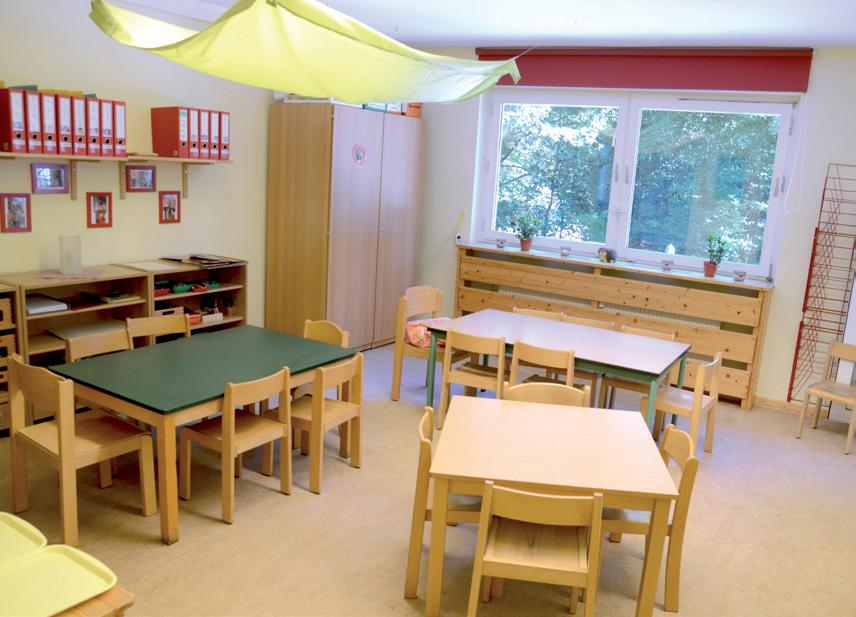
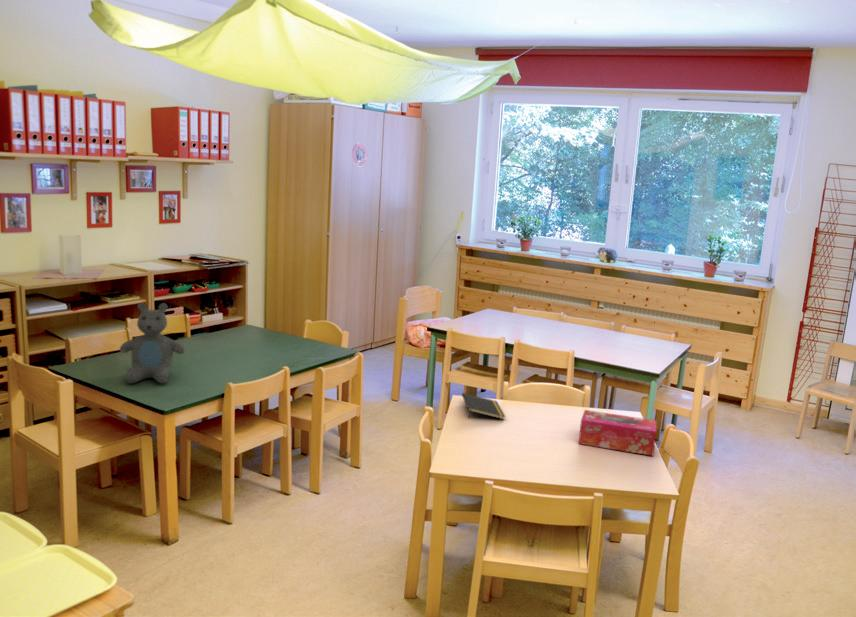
+ tissue box (617, 431)
+ notepad (482, 405)
+ teddy bear (150, 342)
